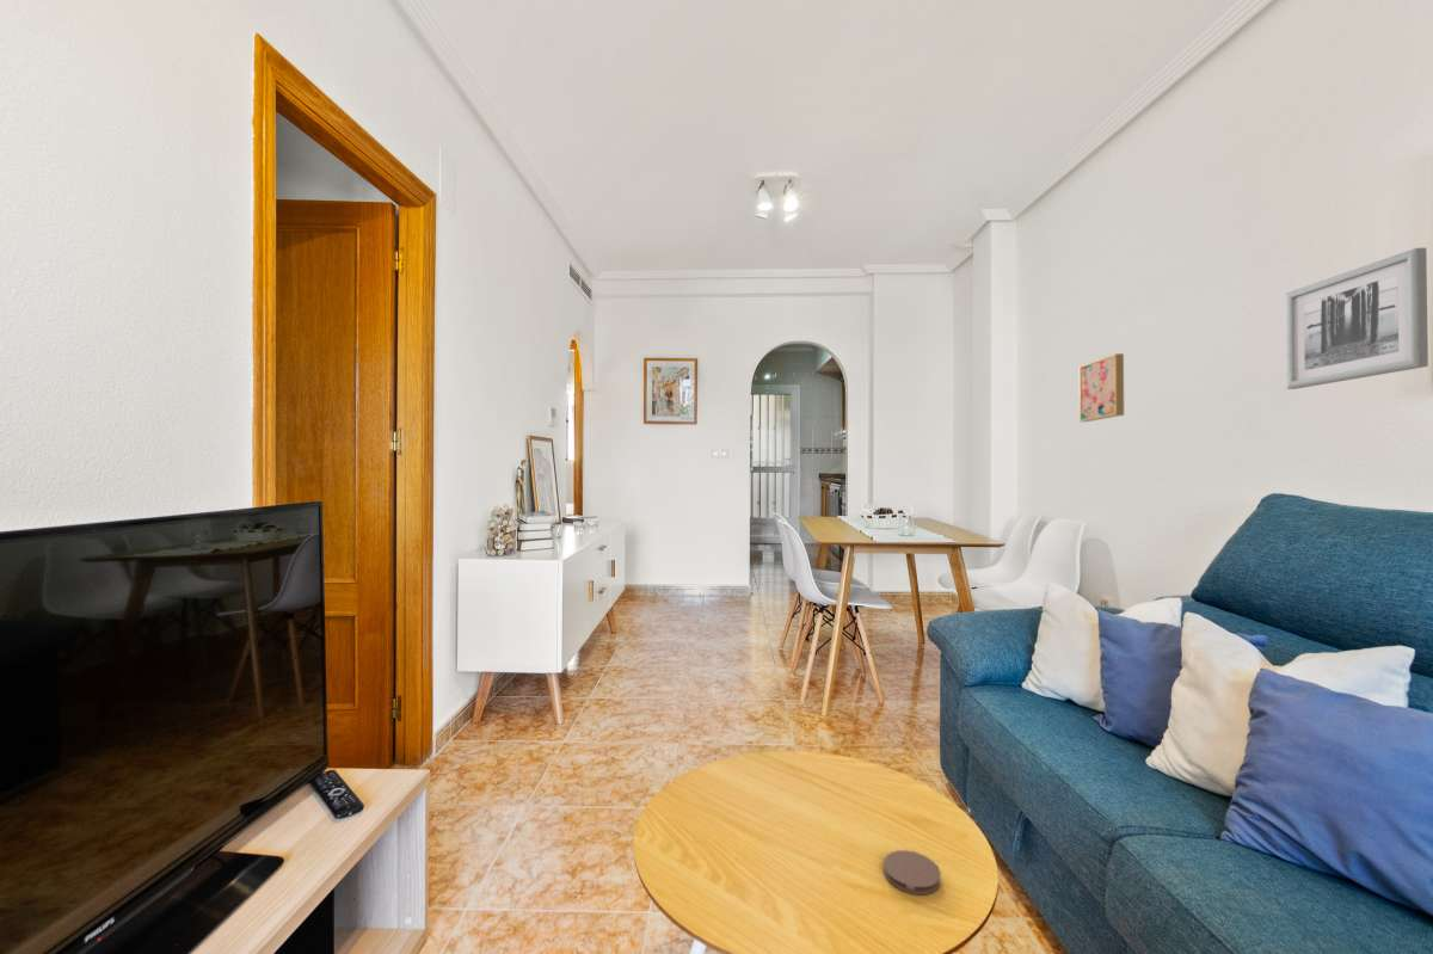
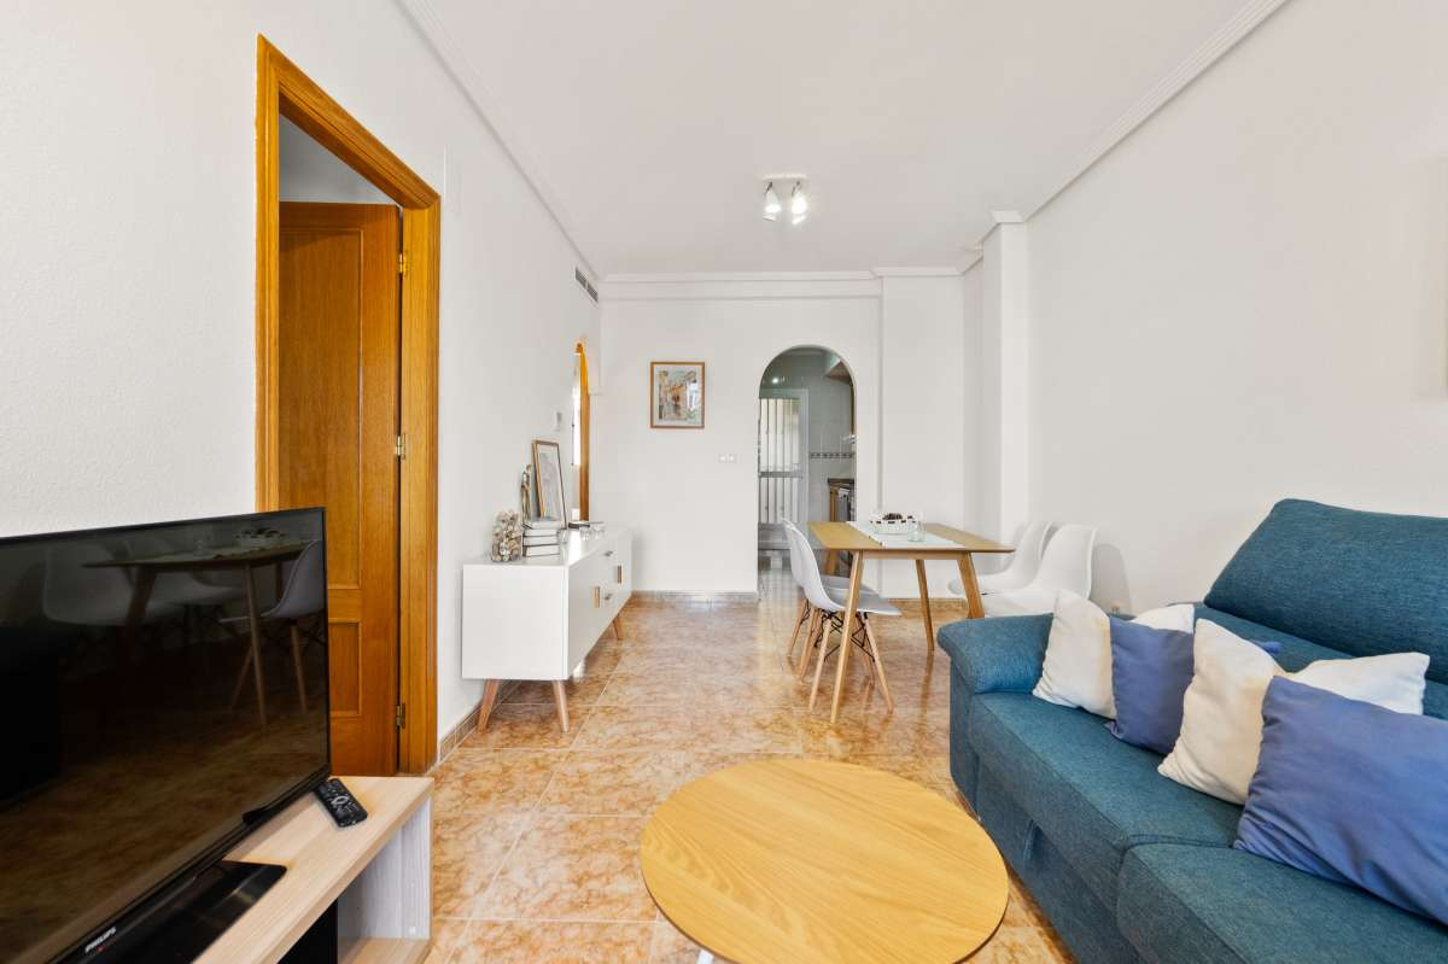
- coaster (911, 870)
- wall art (1100, 389)
- wall art (1348, 326)
